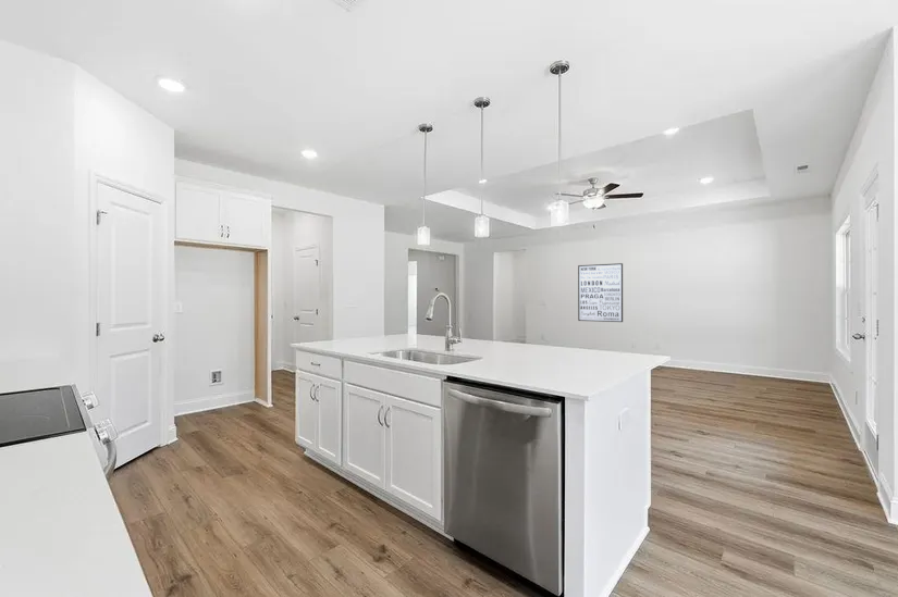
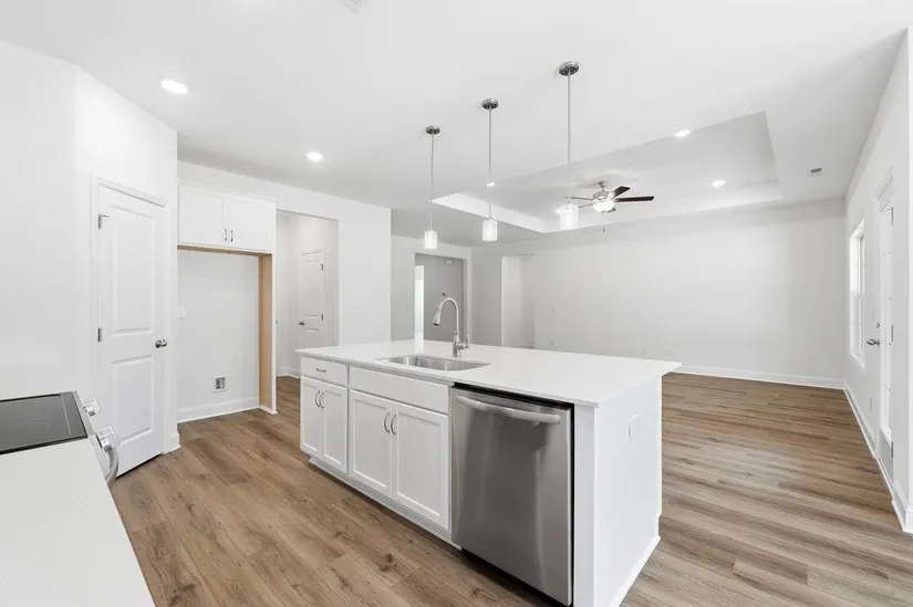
- wall art (600, 293)
